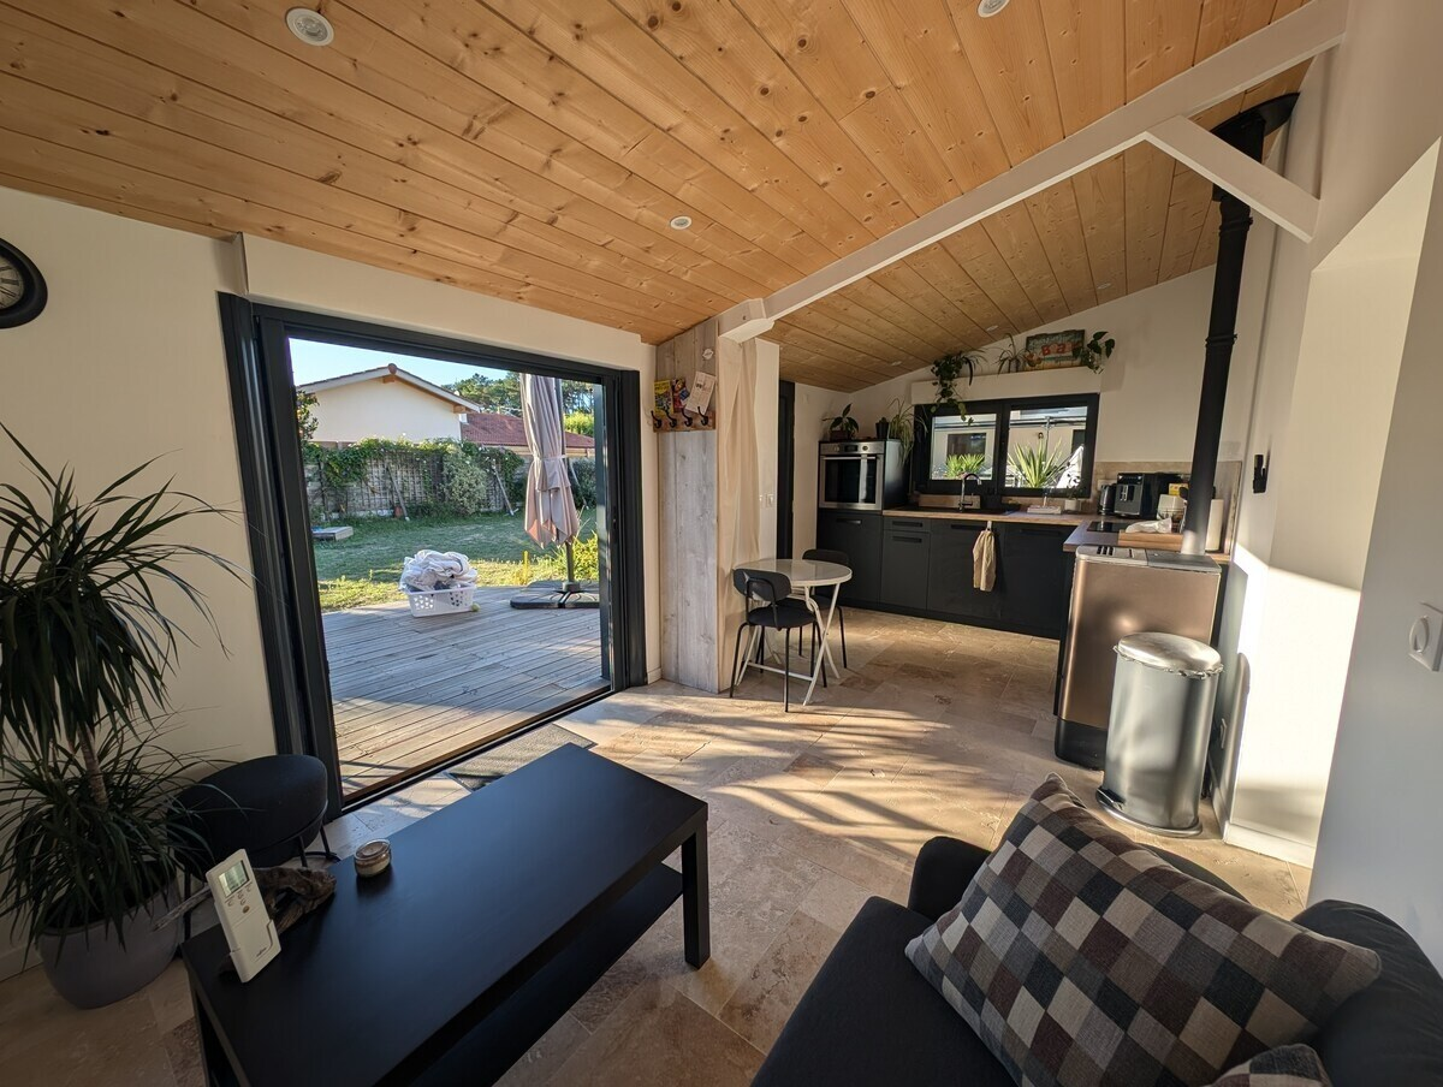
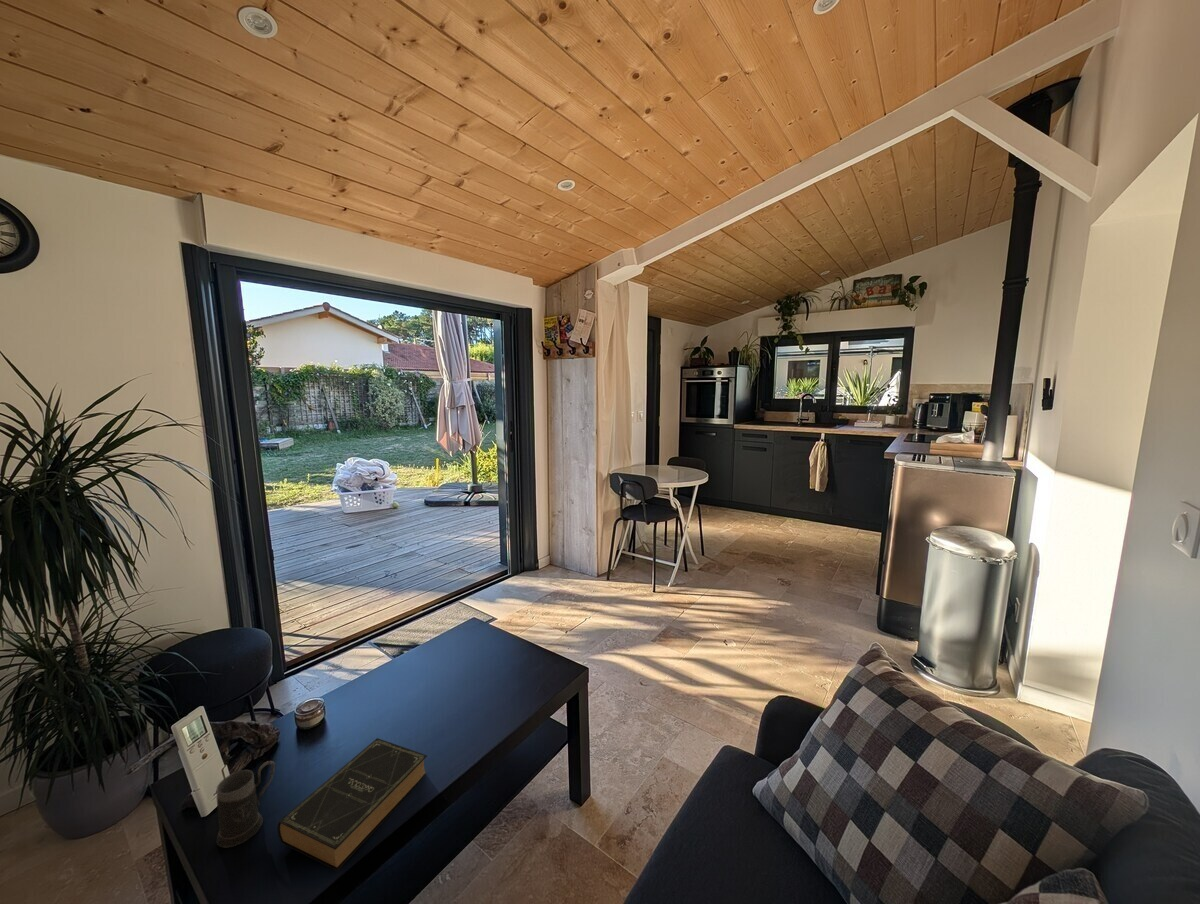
+ book (358, 795)
+ mug (246, 799)
